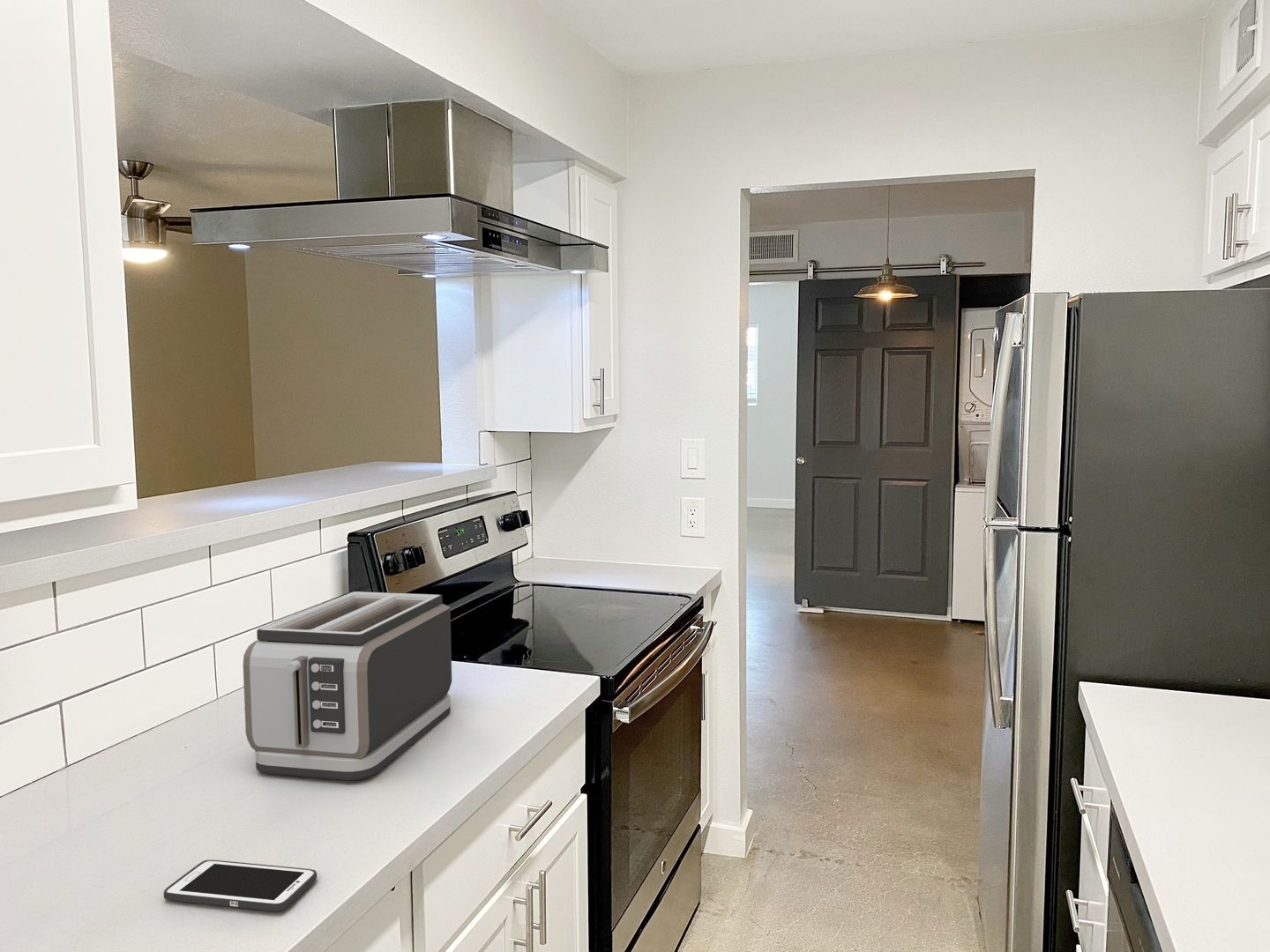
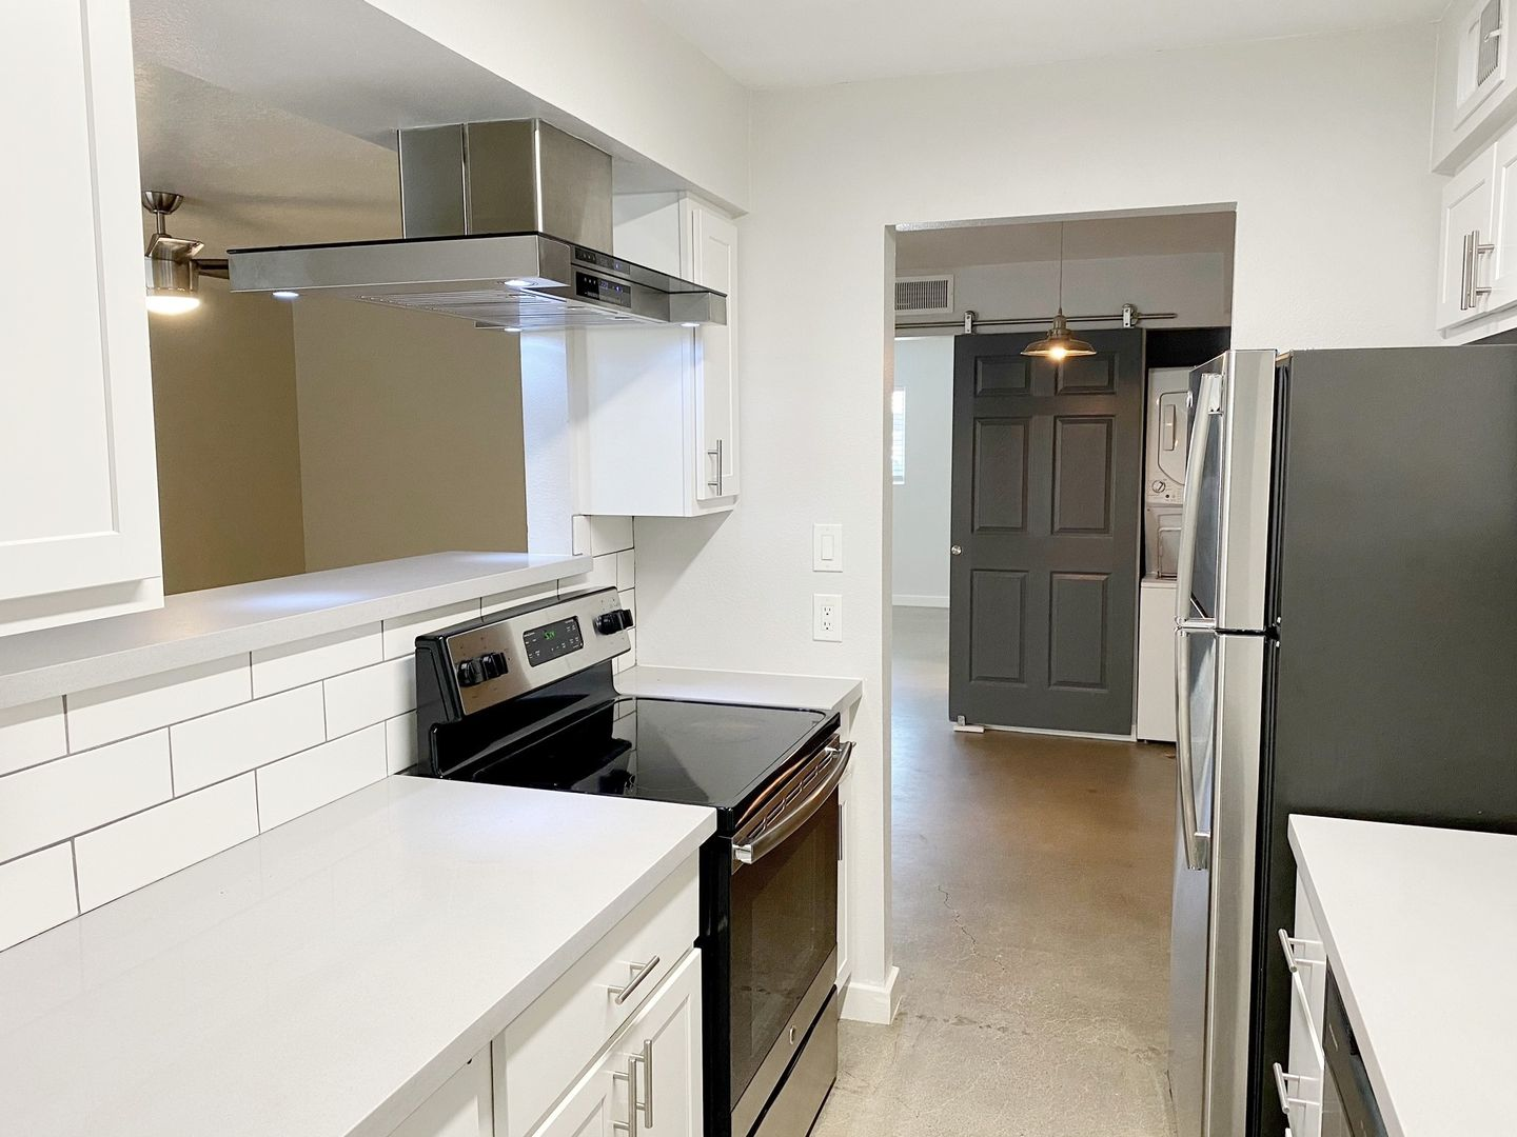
- toaster (355, 677)
- cell phone (242, 884)
